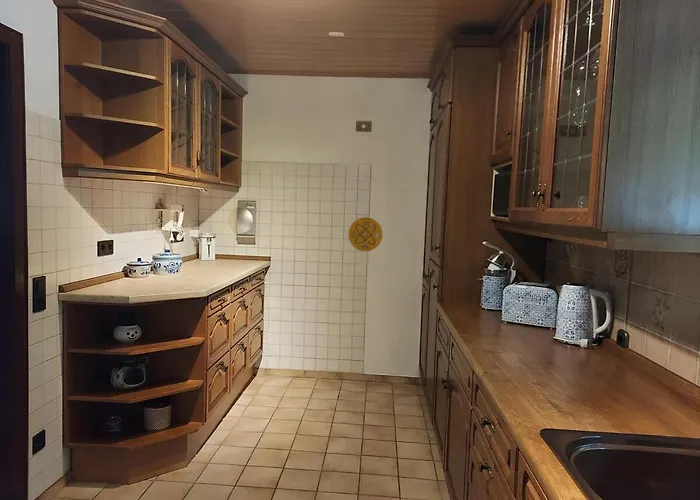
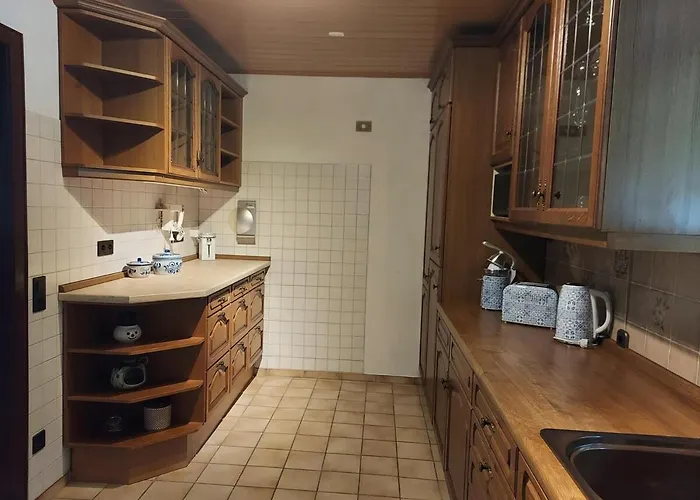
- medallion (365, 234)
